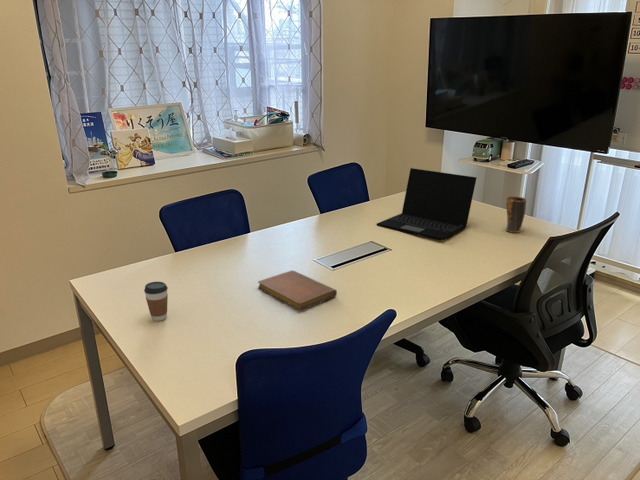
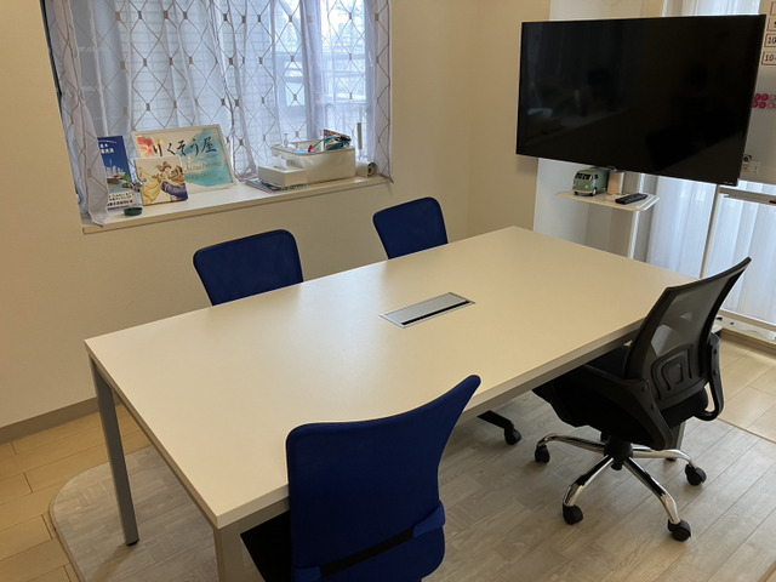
- mug (513, 214)
- notebook (296, 288)
- coffee cup (157, 301)
- laptop (425, 201)
